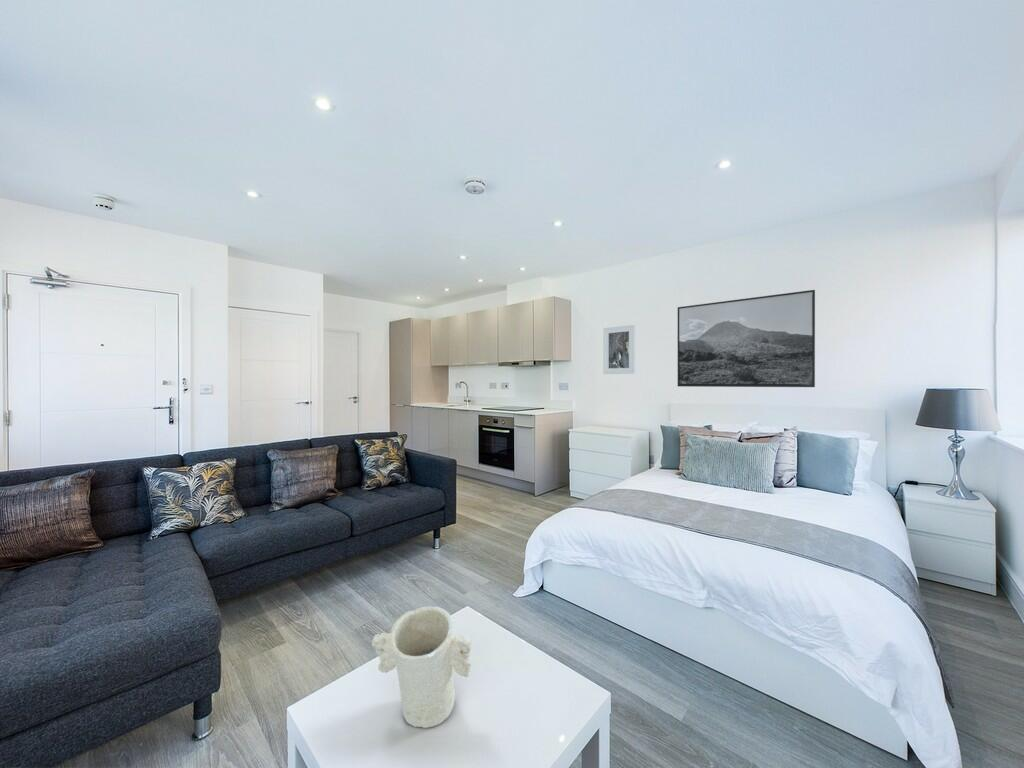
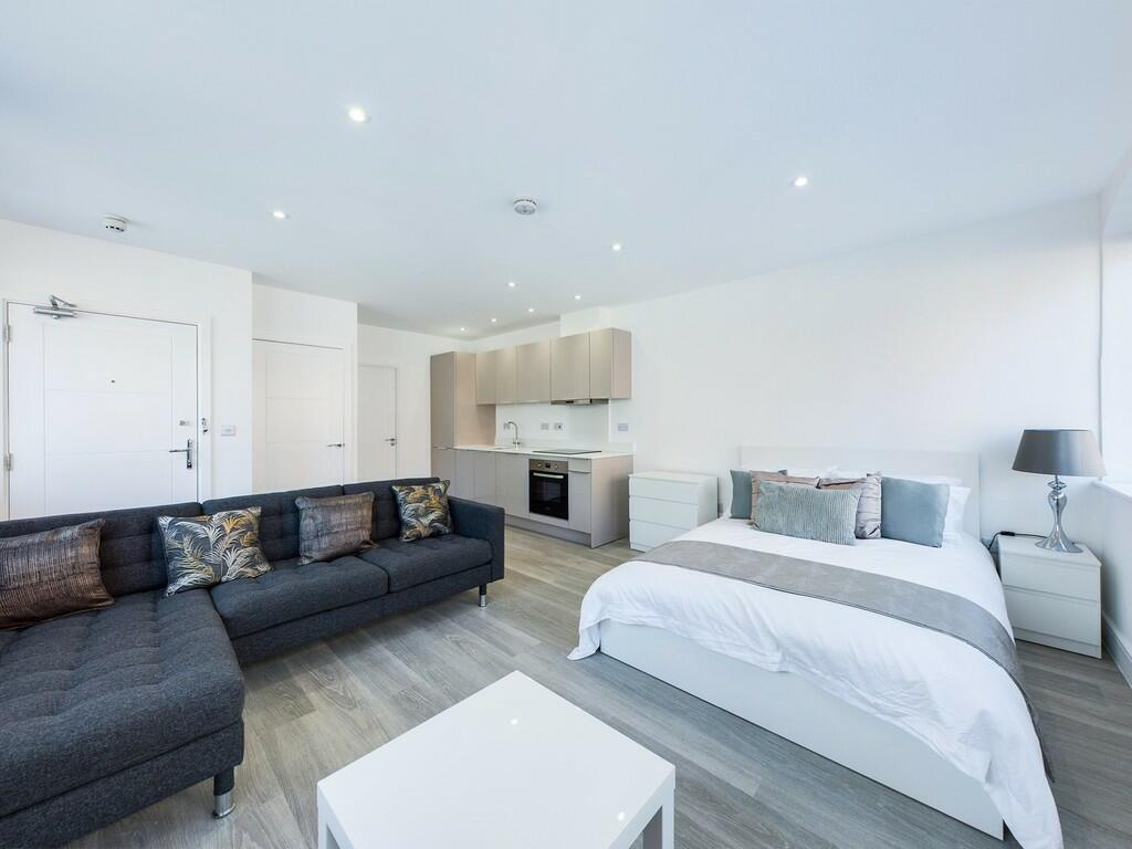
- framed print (618, 350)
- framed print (739, 343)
- decorative vase (424, 666)
